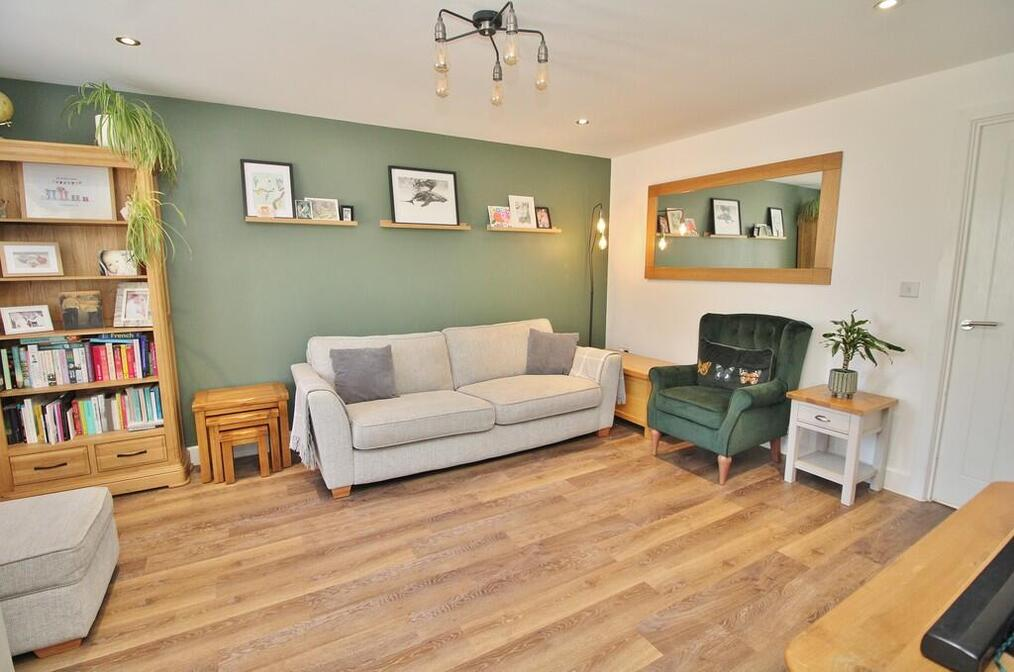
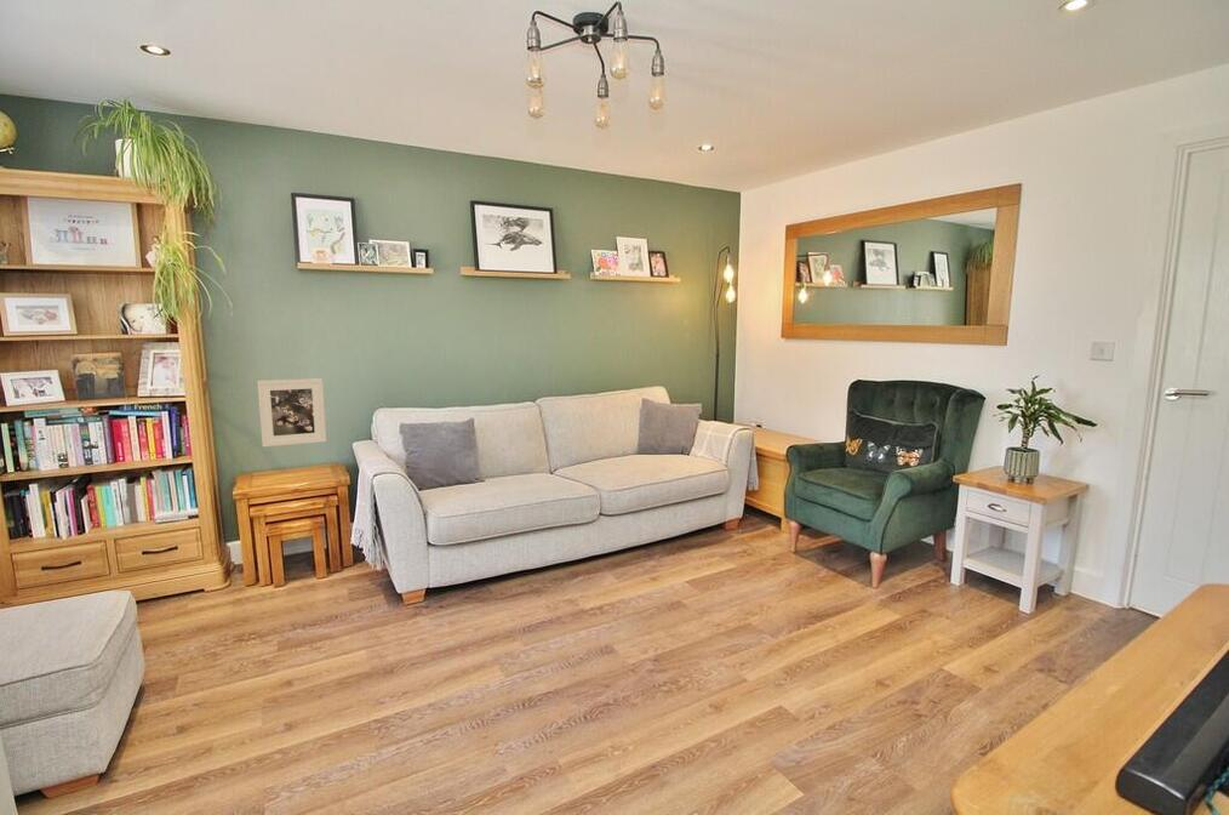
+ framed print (292, 411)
